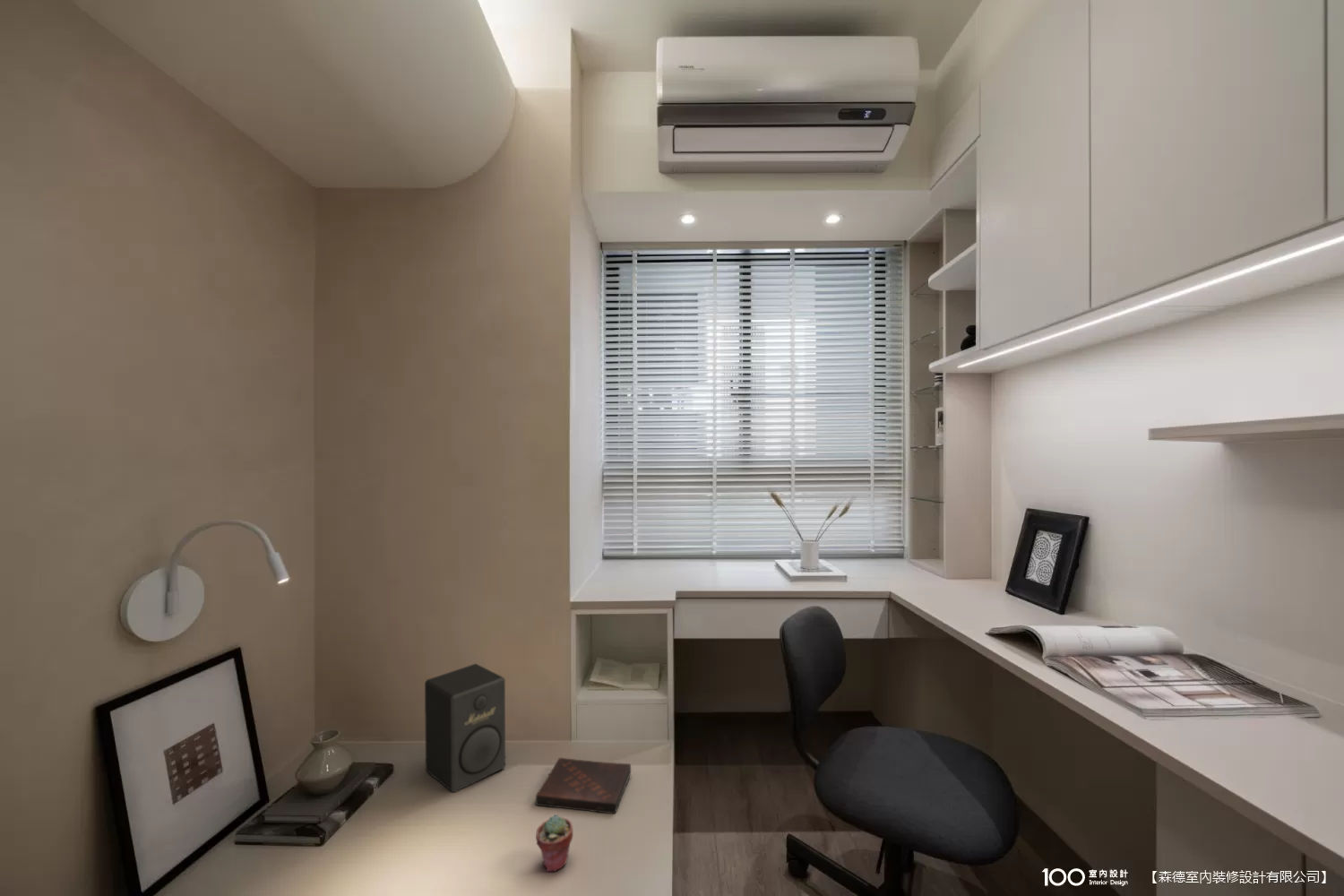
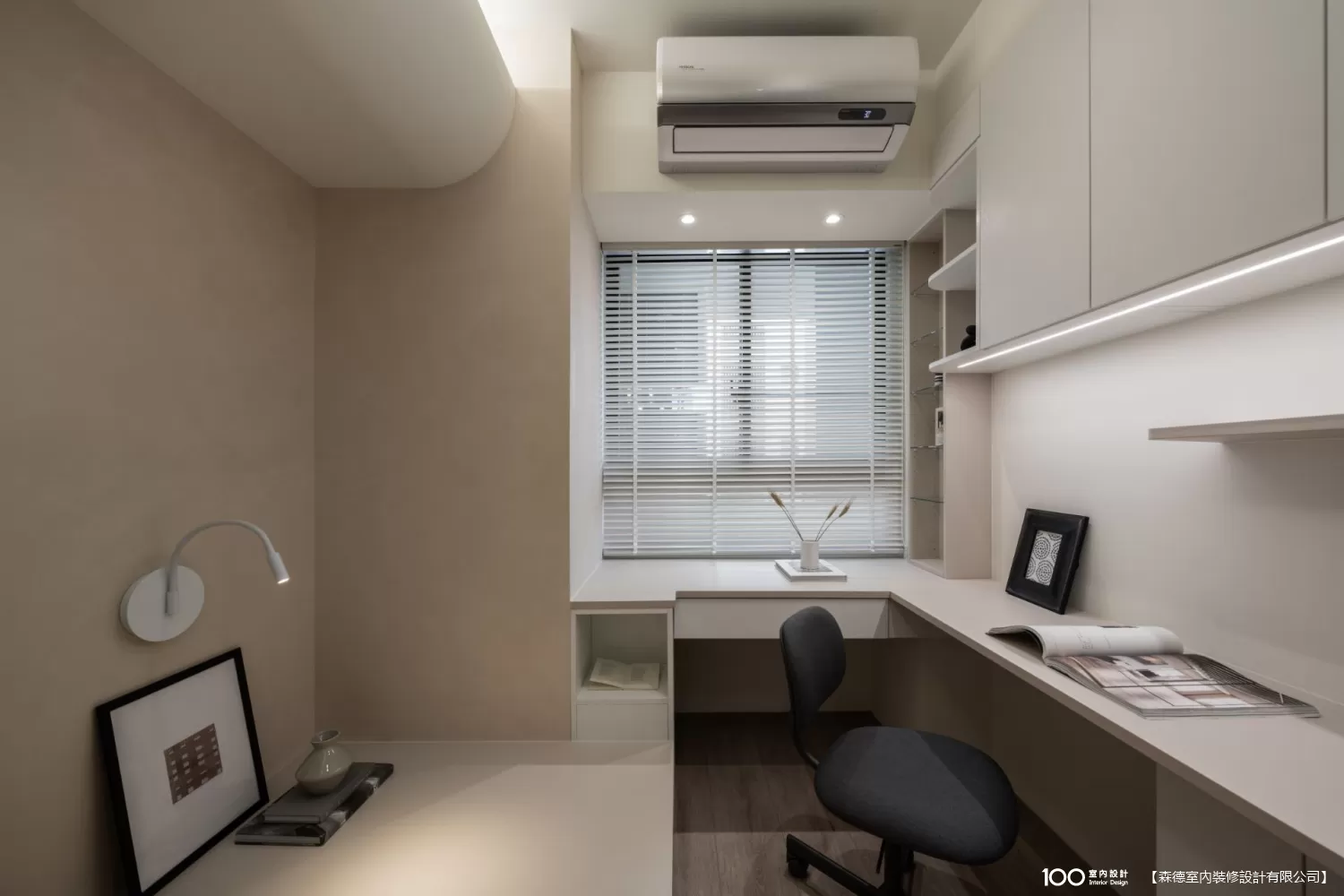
- speaker (467, 725)
- book (585, 784)
- potted succulent (555, 839)
